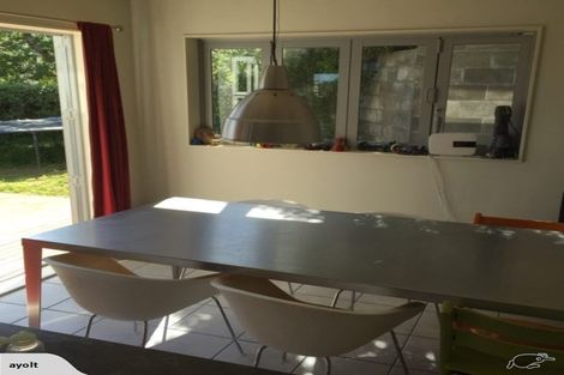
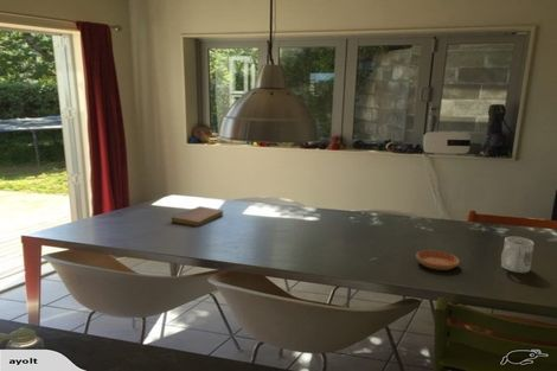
+ saucer (436, 260)
+ mug (514, 254)
+ notebook (198, 216)
